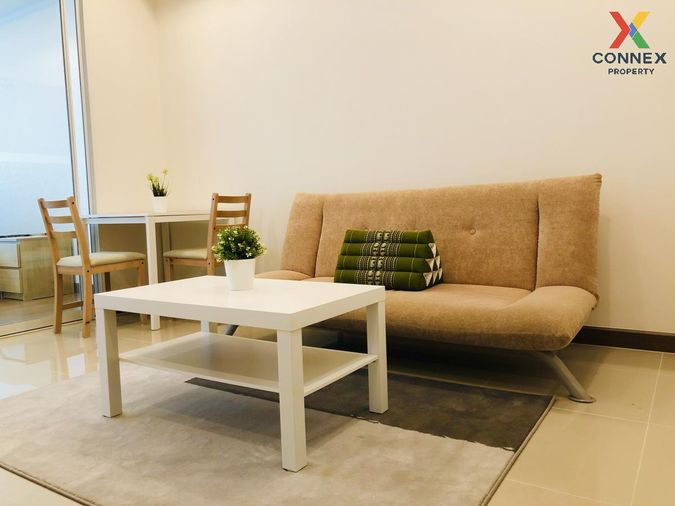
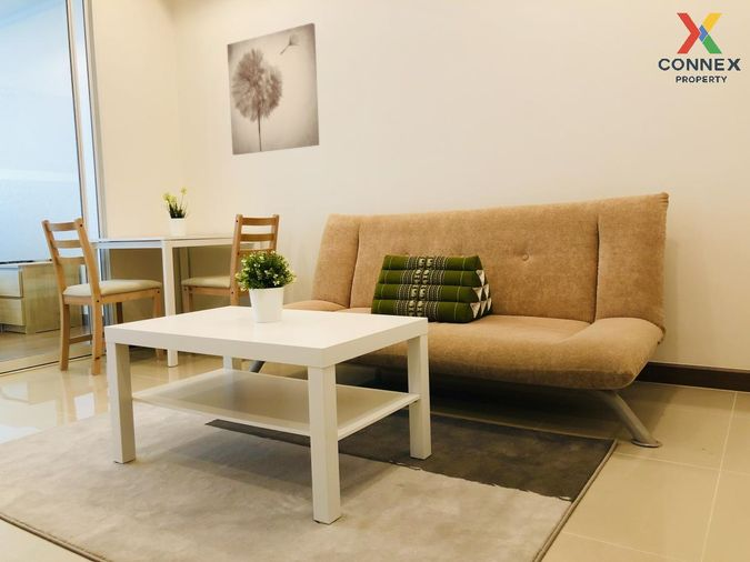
+ wall art (271, 92)
